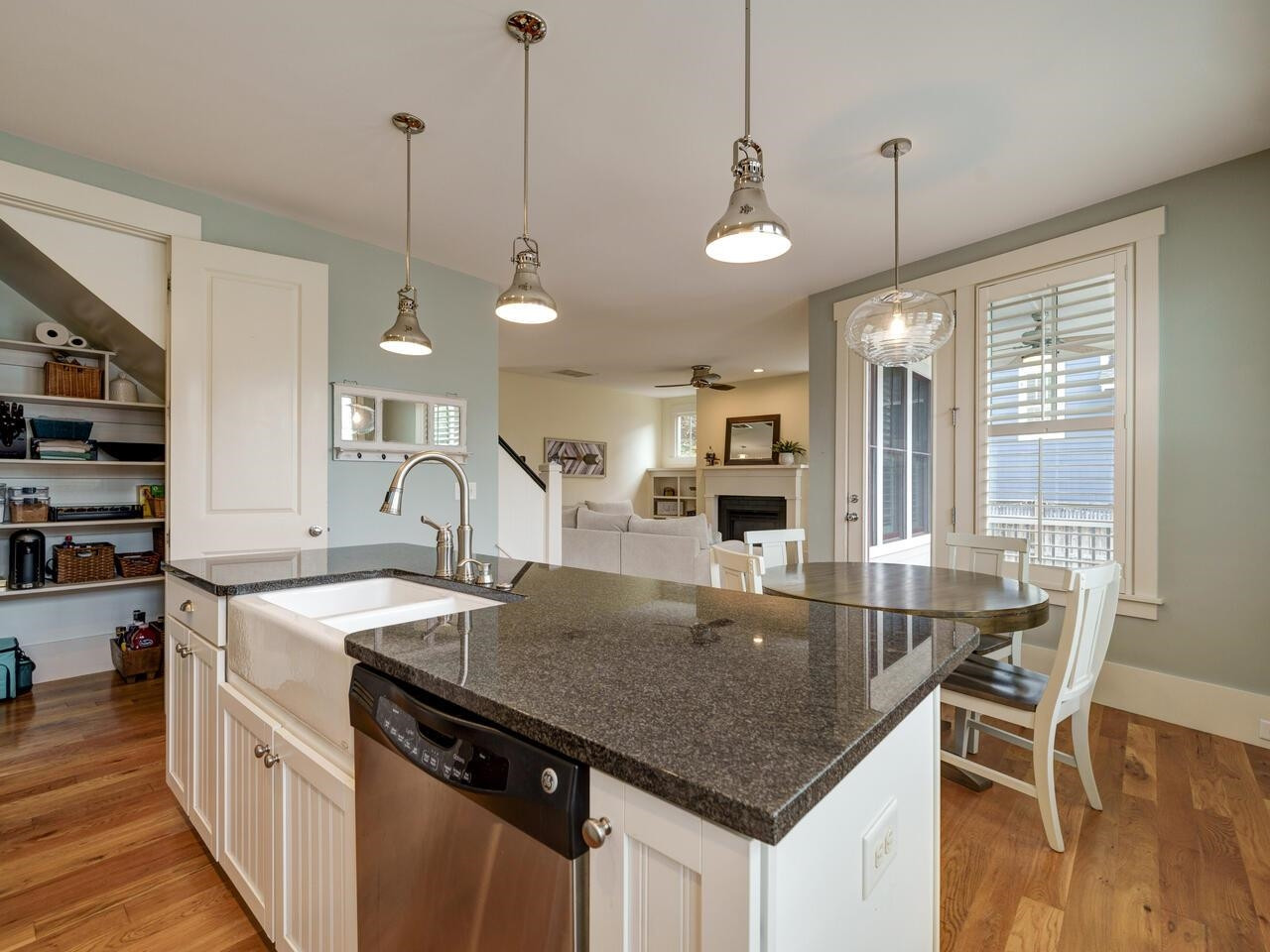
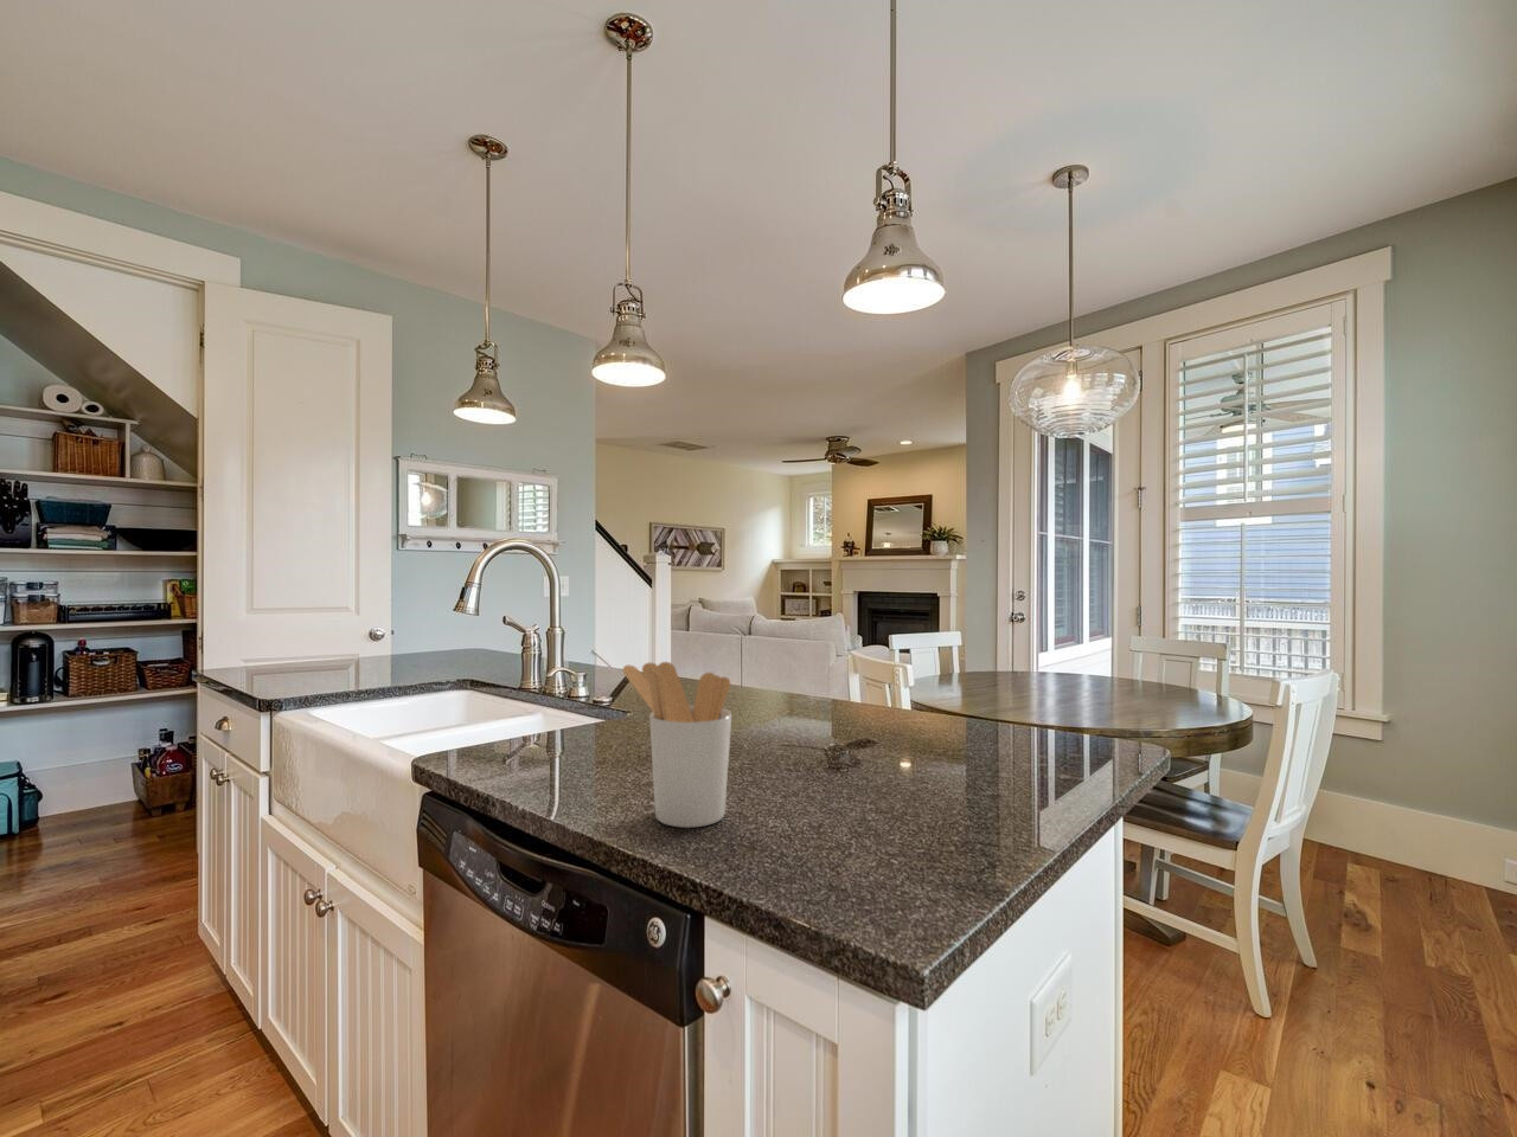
+ utensil holder (676, 736)
